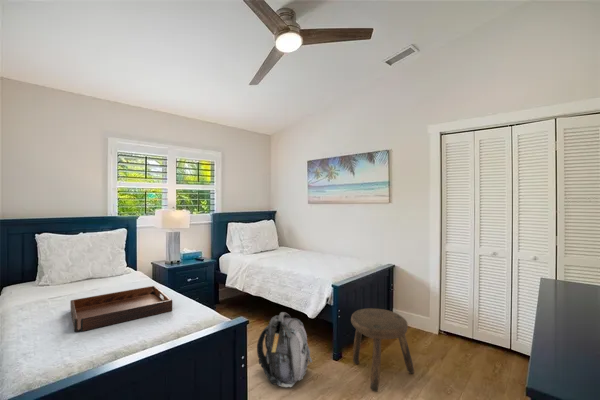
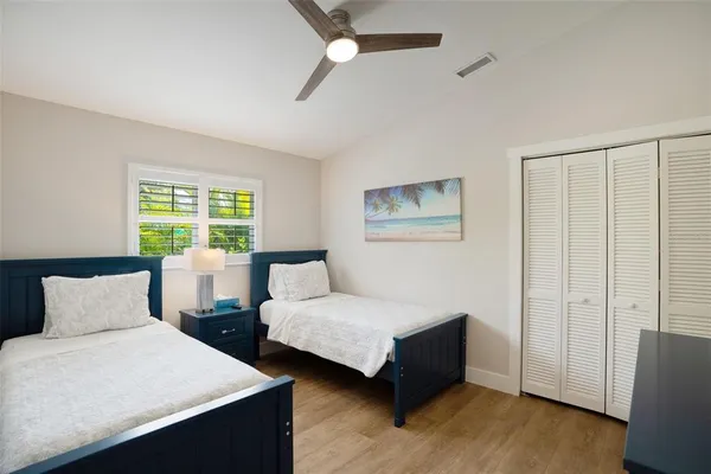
- stool (380, 346)
- backpack (284, 343)
- serving tray (121, 305)
